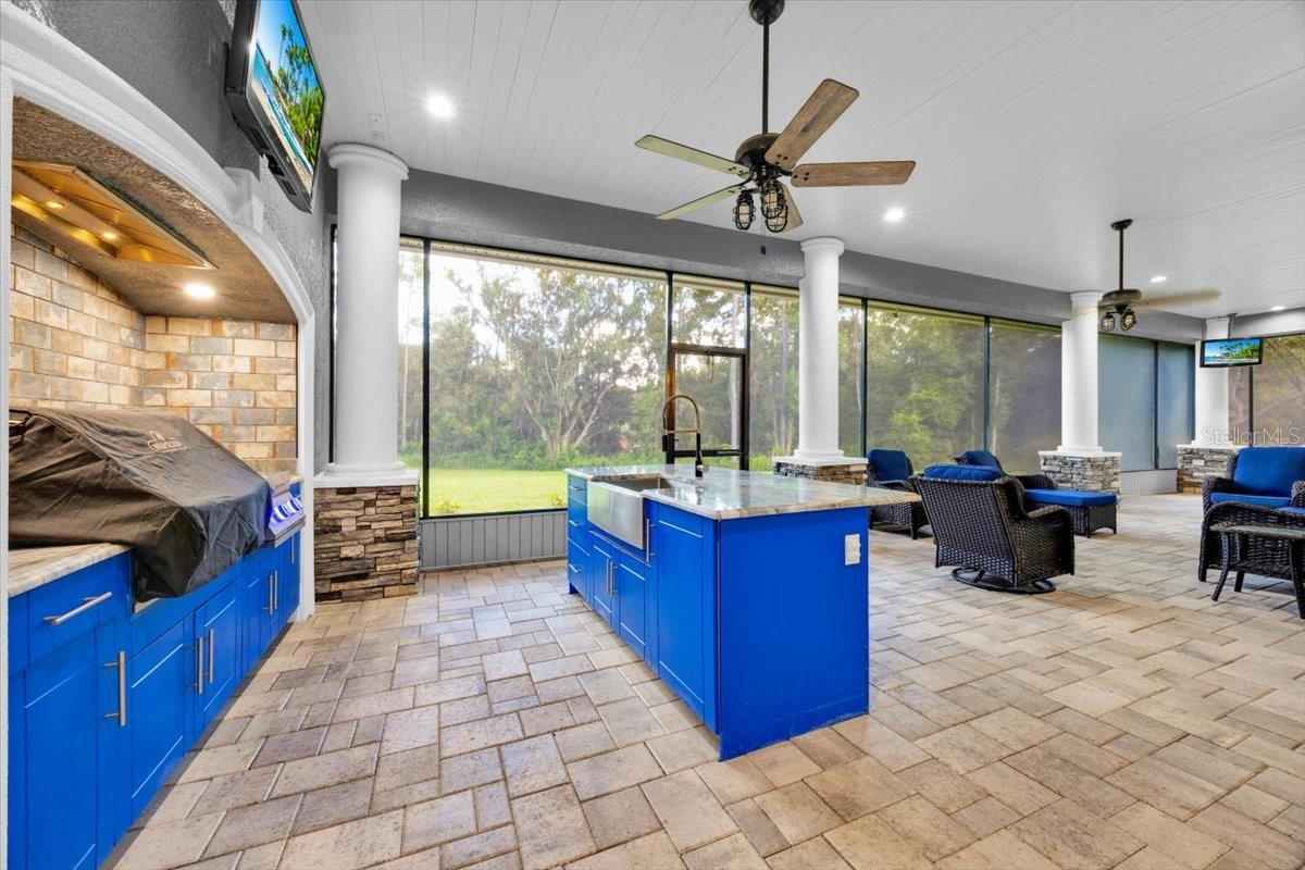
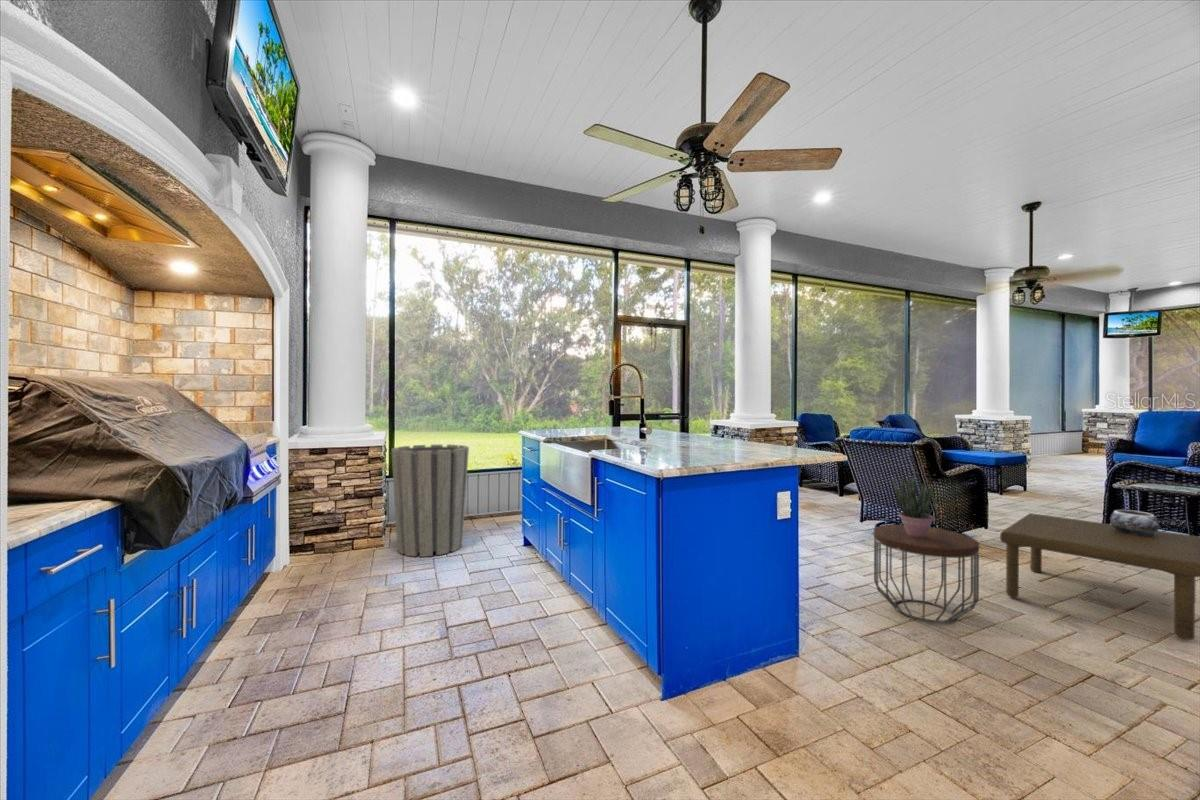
+ coffee table (1098, 559)
+ trash can (430, 497)
+ side table (923, 573)
+ decorative bowl (1133, 522)
+ potted plant (913, 505)
